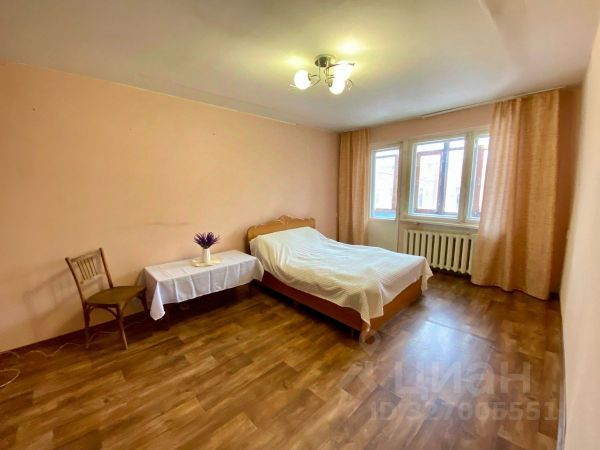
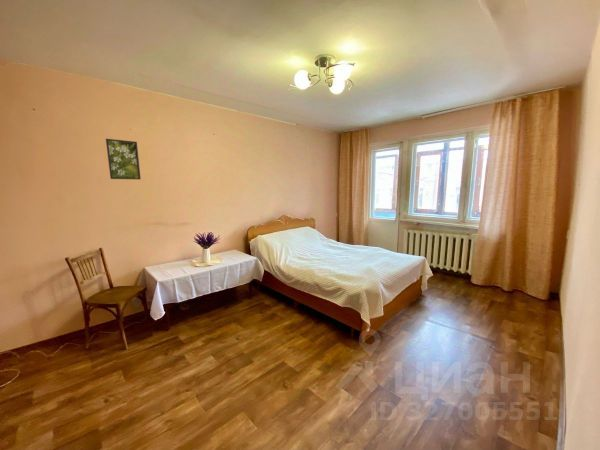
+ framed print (124, 160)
